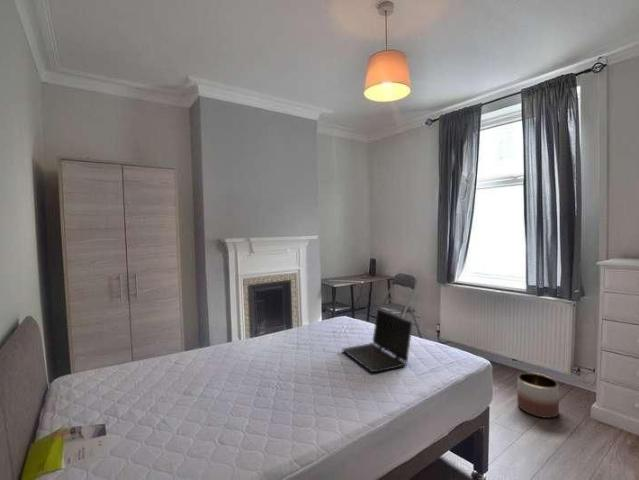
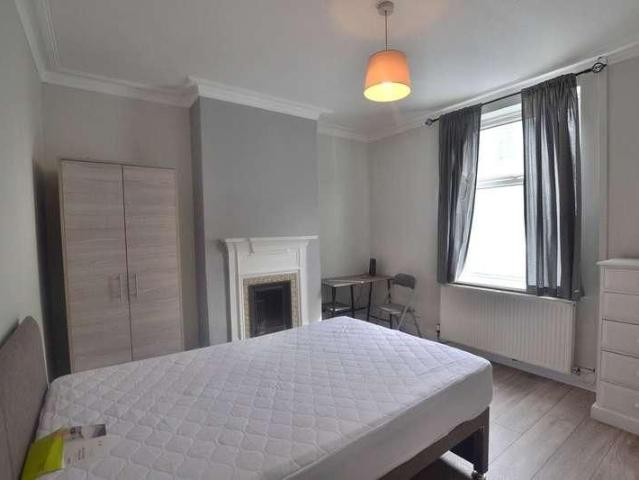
- planter (537, 394)
- laptop computer (375, 337)
